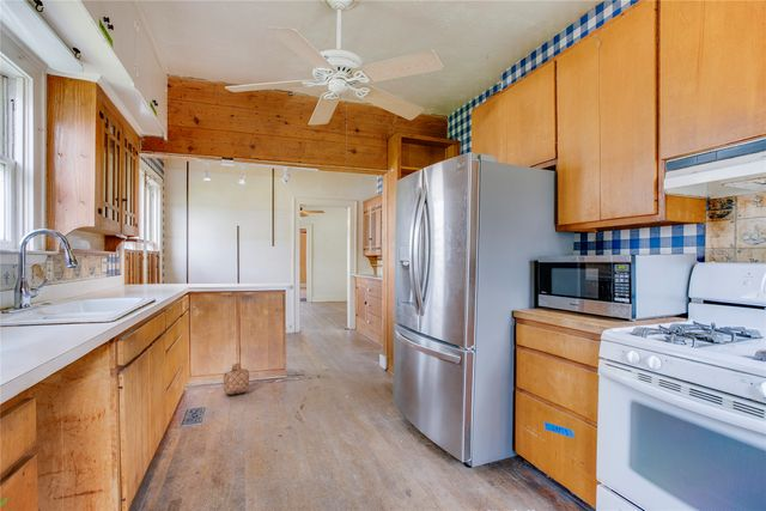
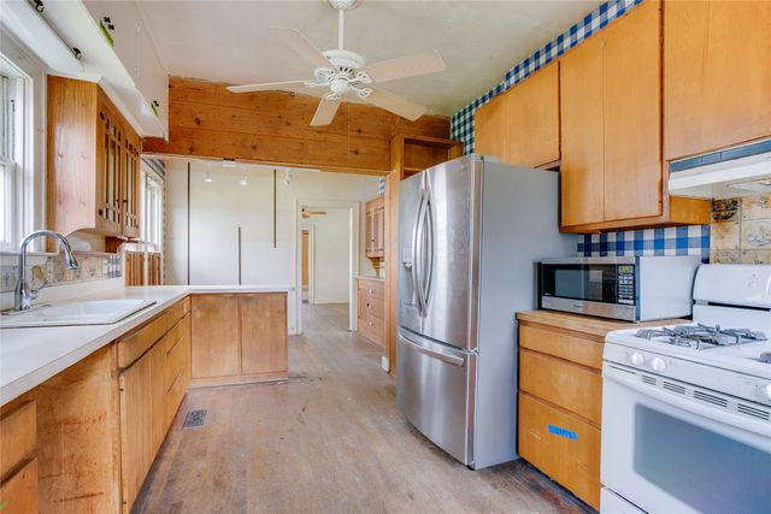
- basket (236, 378)
